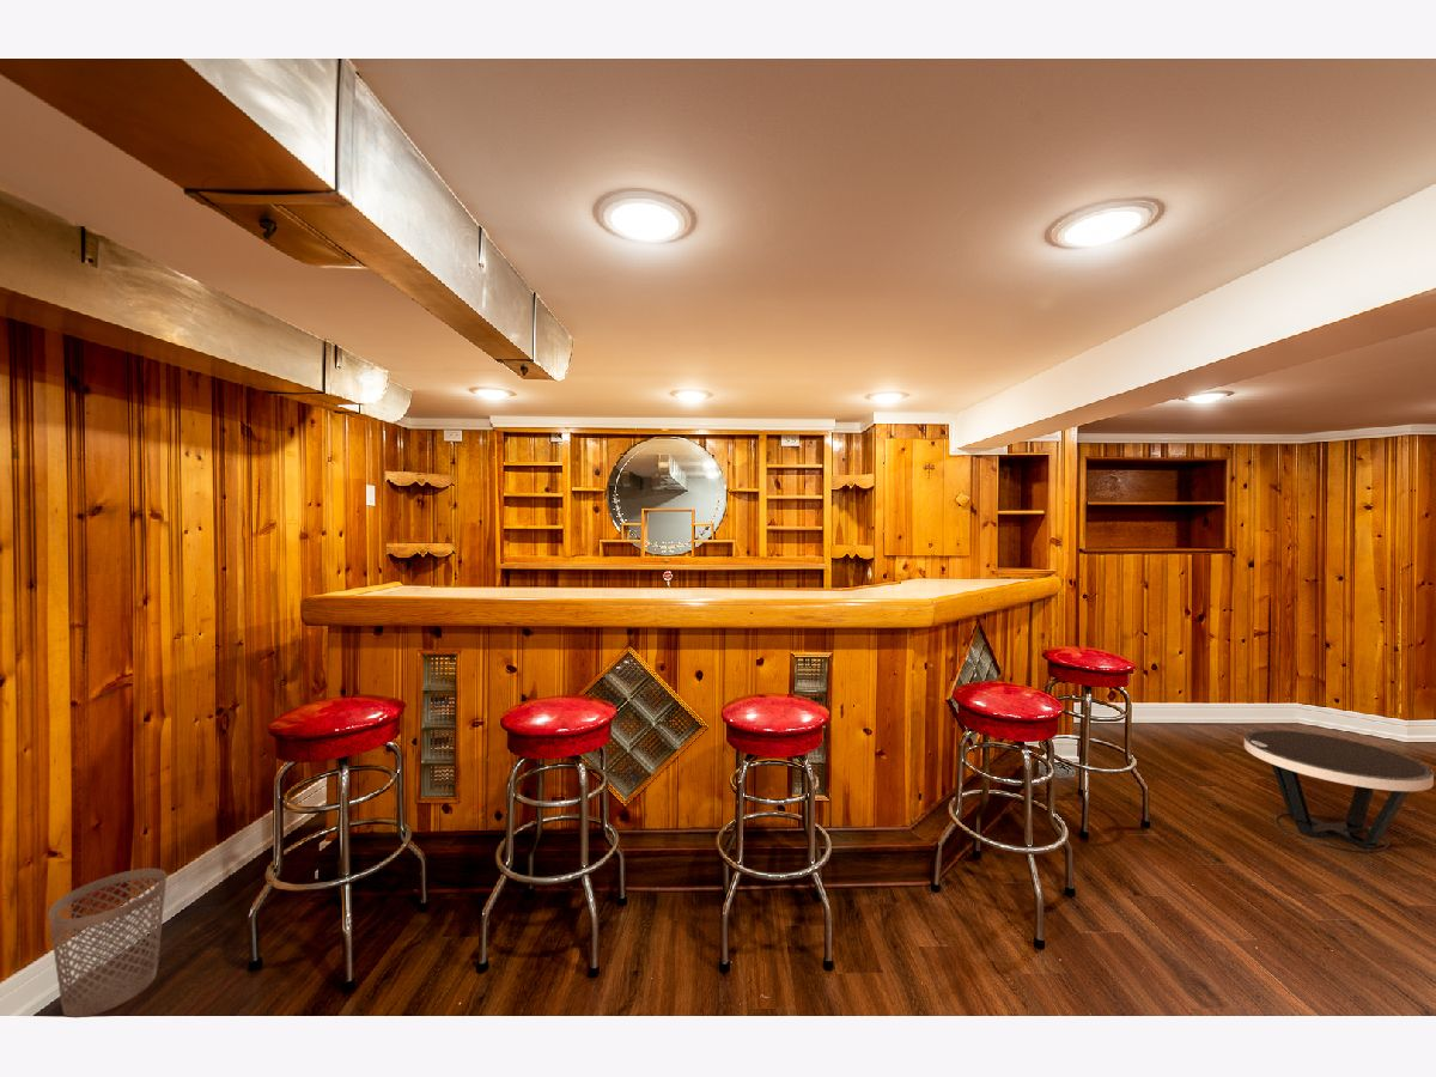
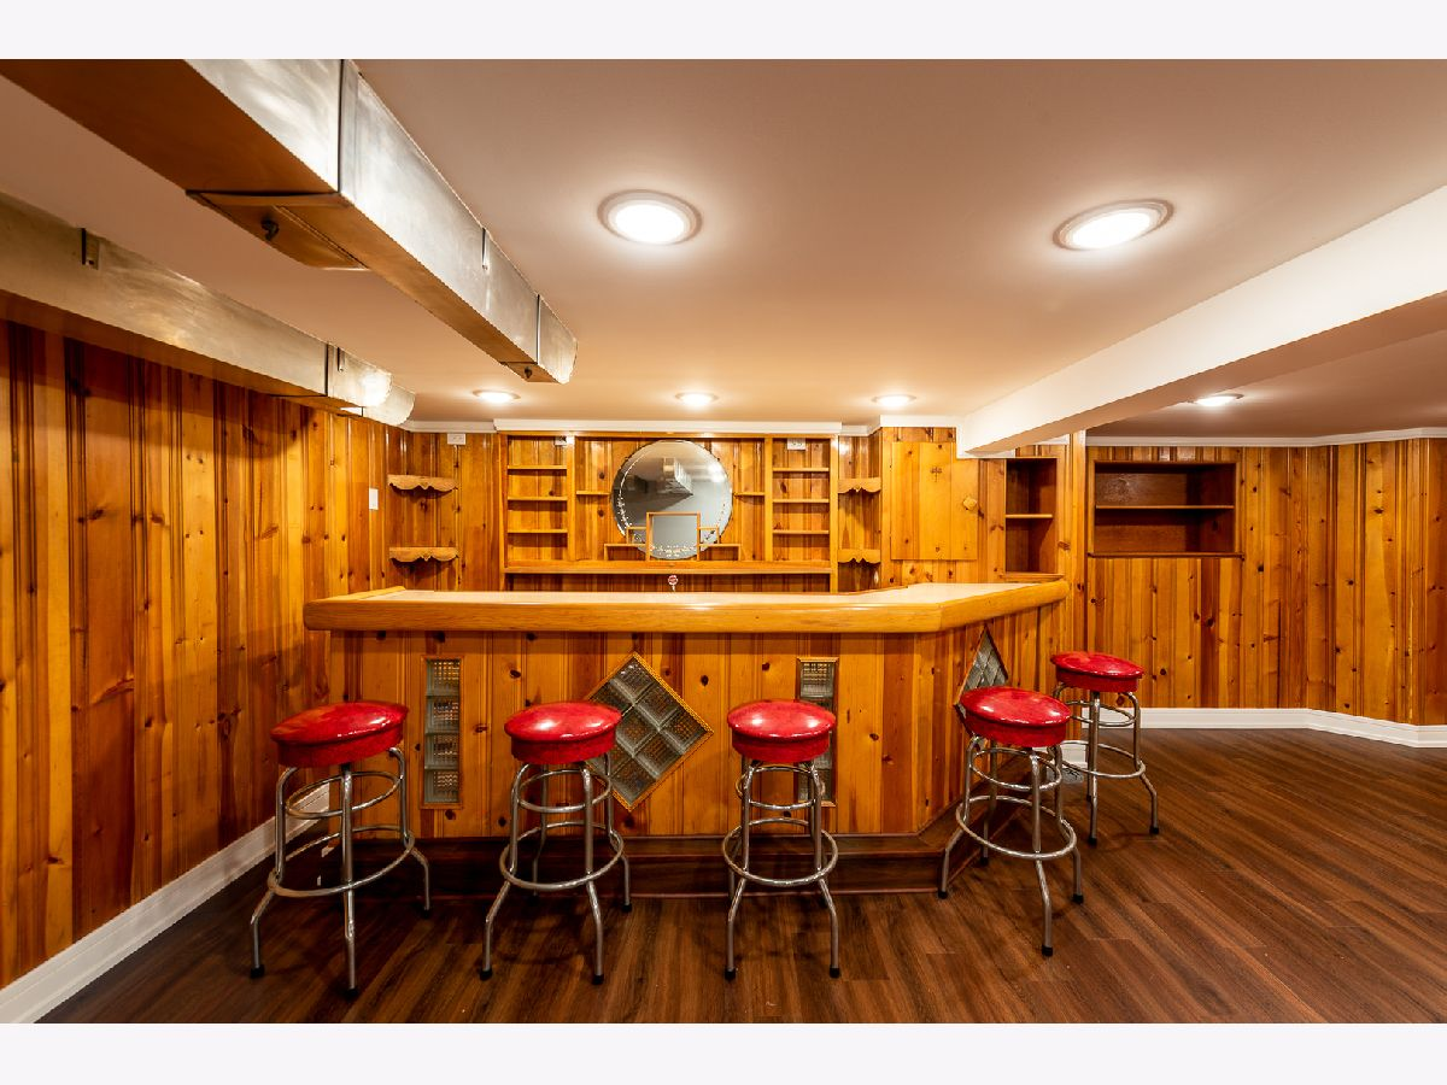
- wastebasket (110, 941)
- side table (1329, 780)
